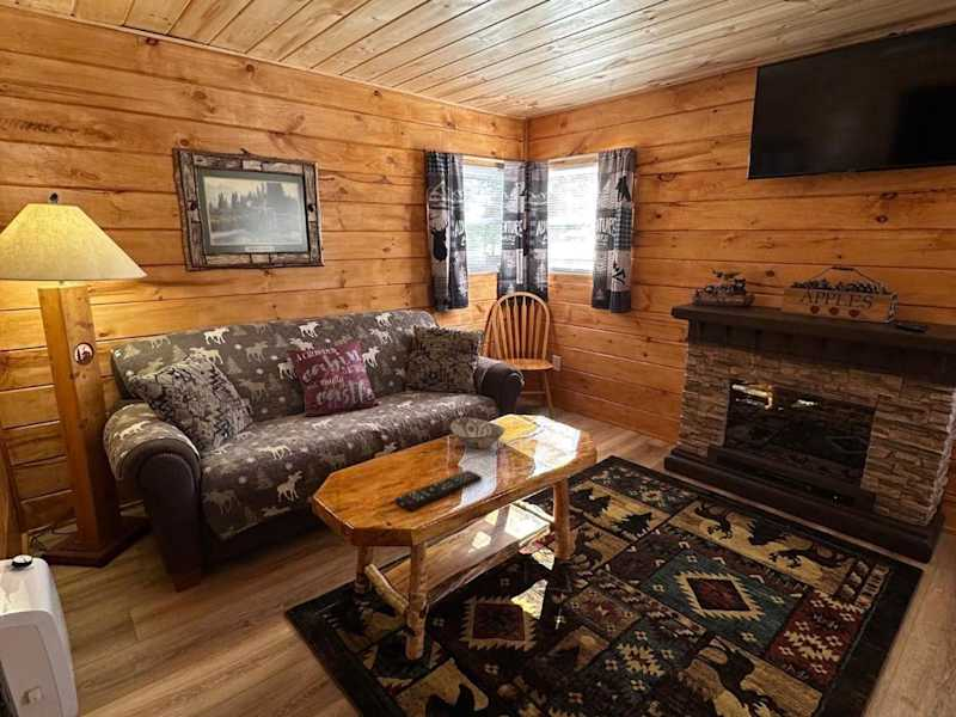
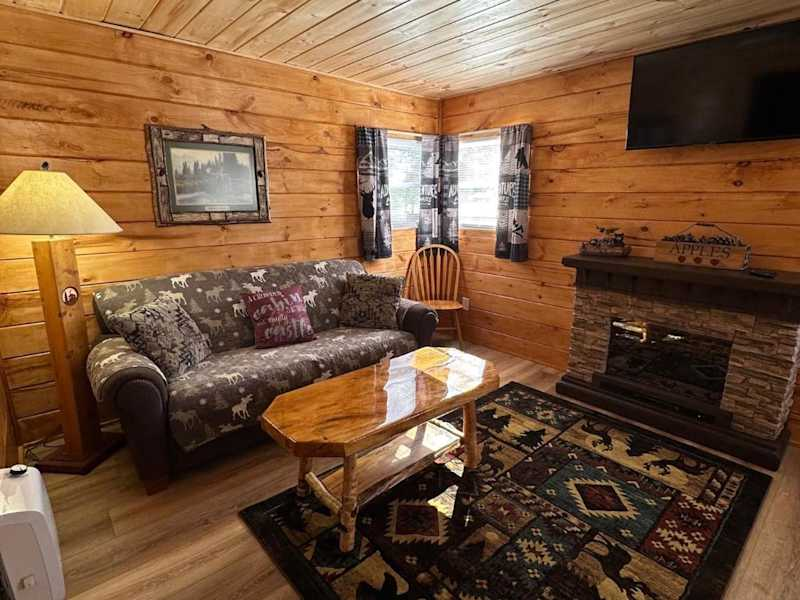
- decorative bowl (477, 435)
- remote control (440, 488)
